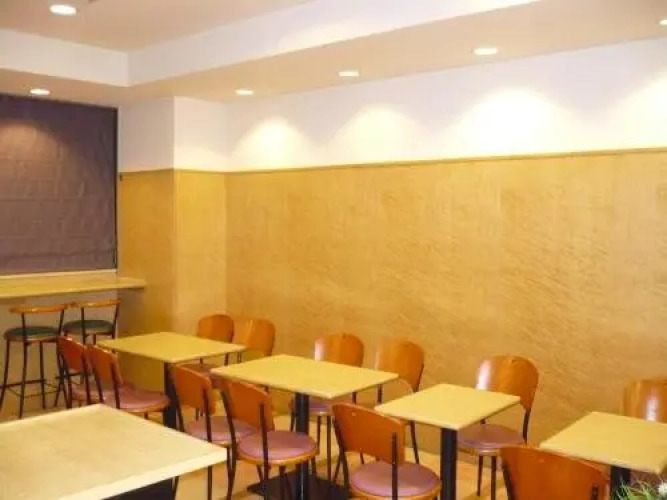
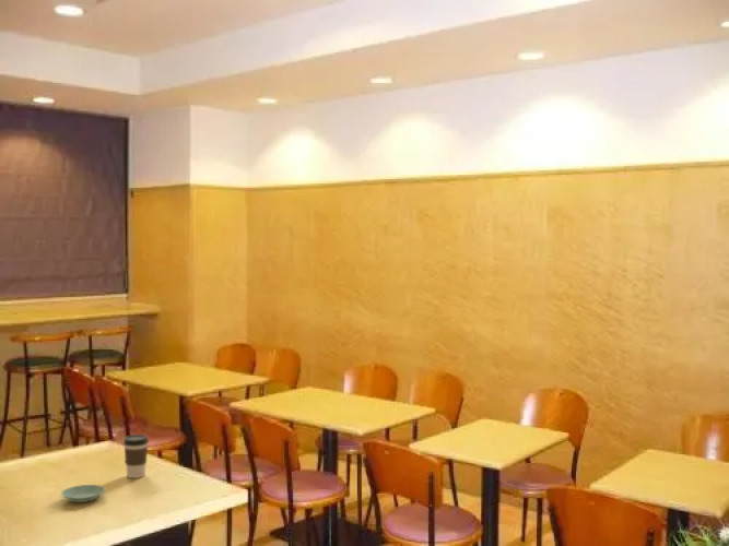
+ saucer (83, 495)
+ coffee cup (136, 455)
